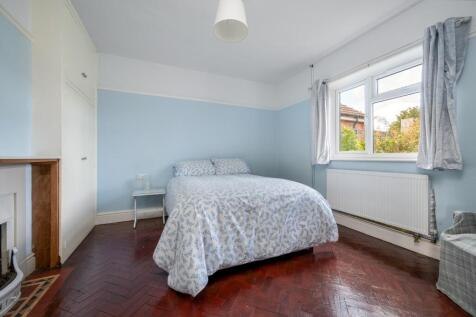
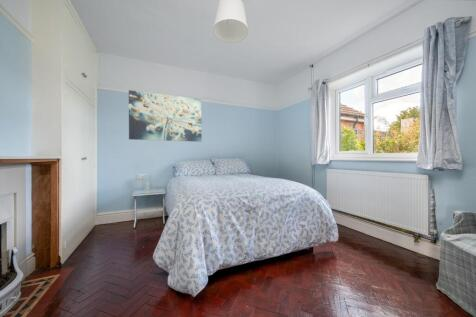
+ wall art (167, 117)
